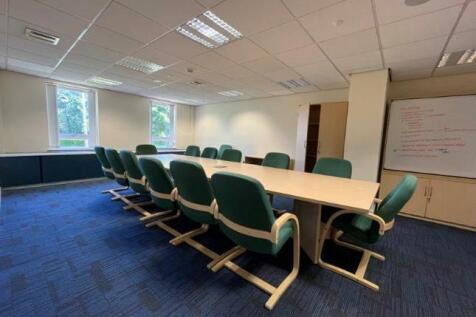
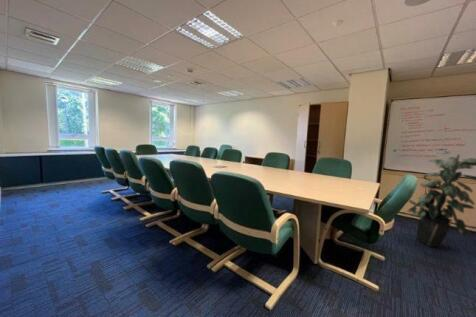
+ indoor plant (442, 199)
